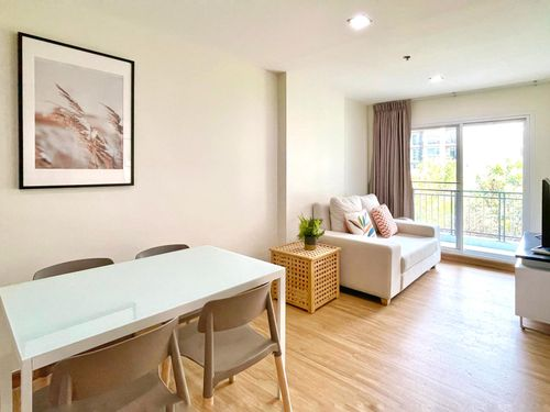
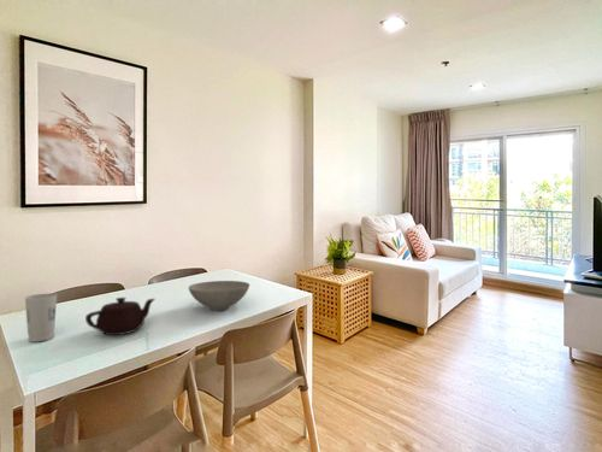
+ bowl (219, 297)
+ teapot (123, 313)
+ cup (41, 317)
